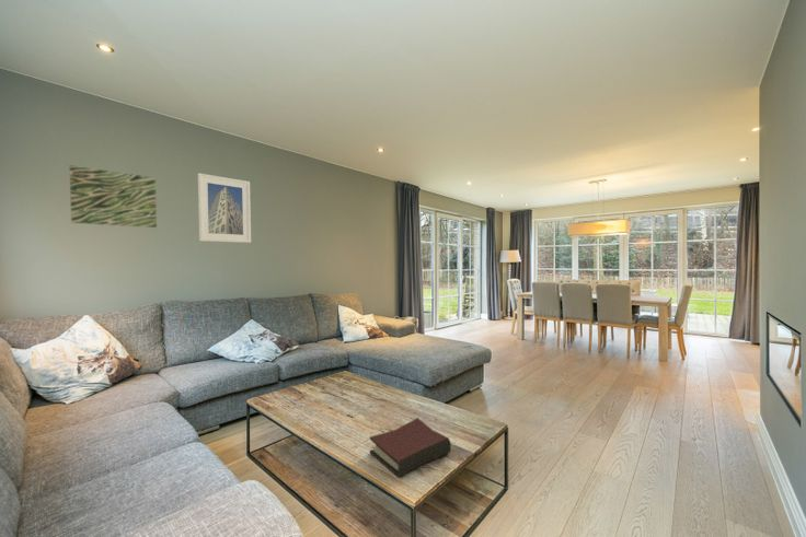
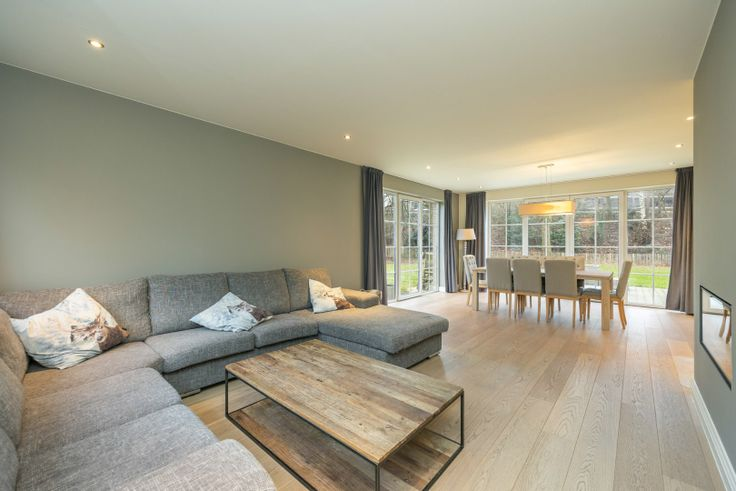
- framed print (226, 209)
- wall art (116, 198)
- hardback book (410, 444)
